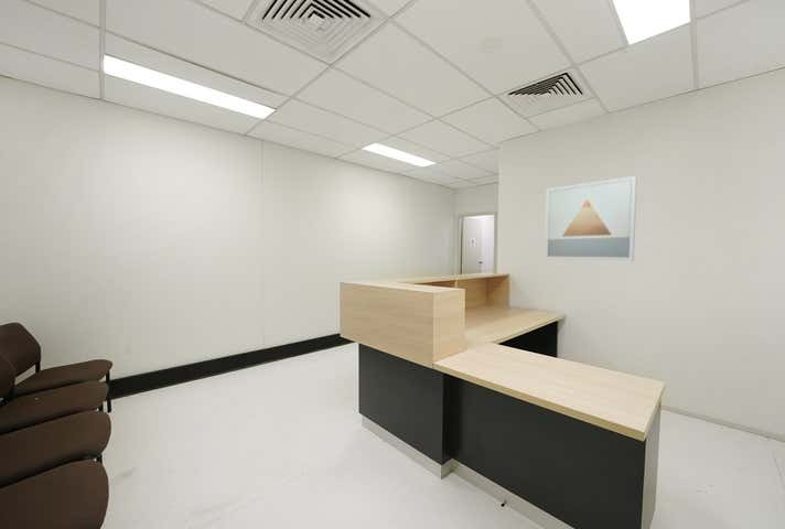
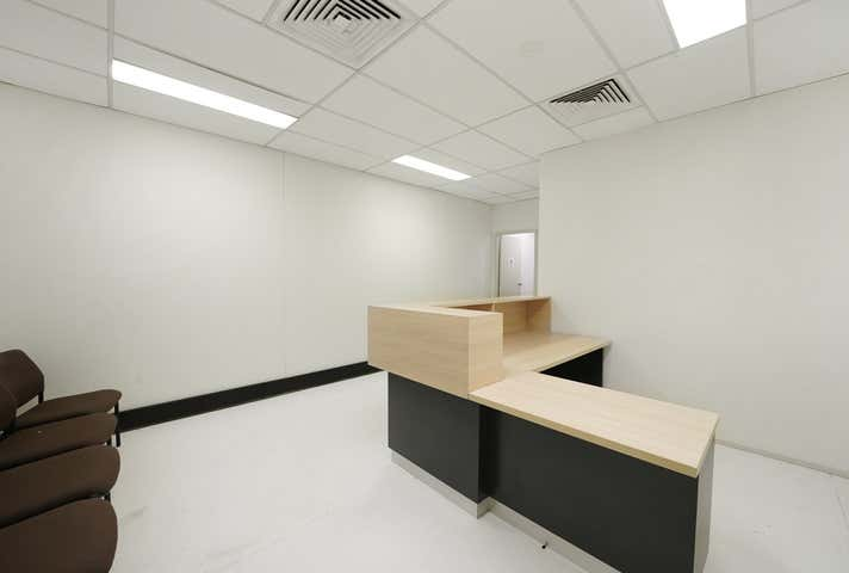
- wall art (585, 222)
